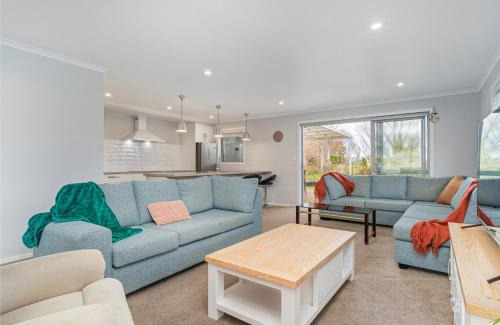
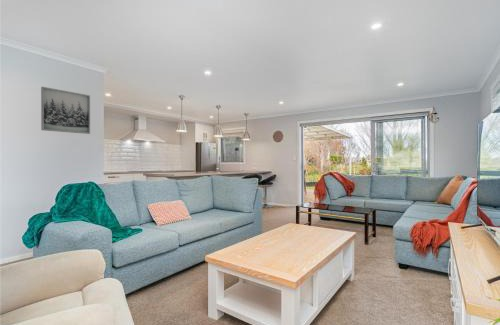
+ wall art (67, 111)
